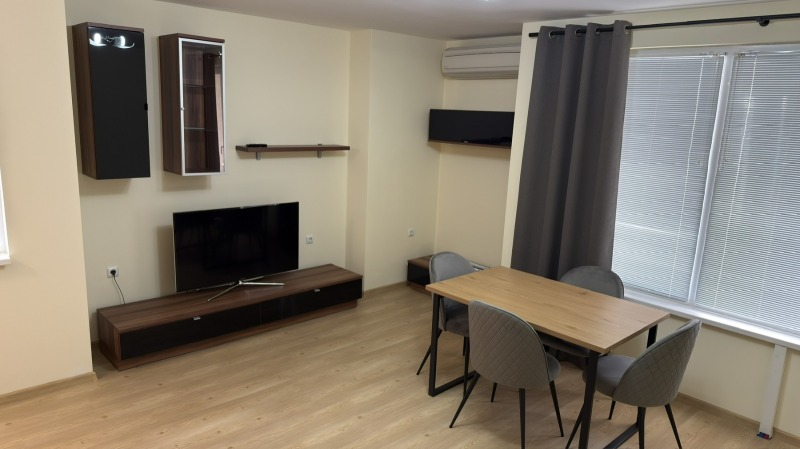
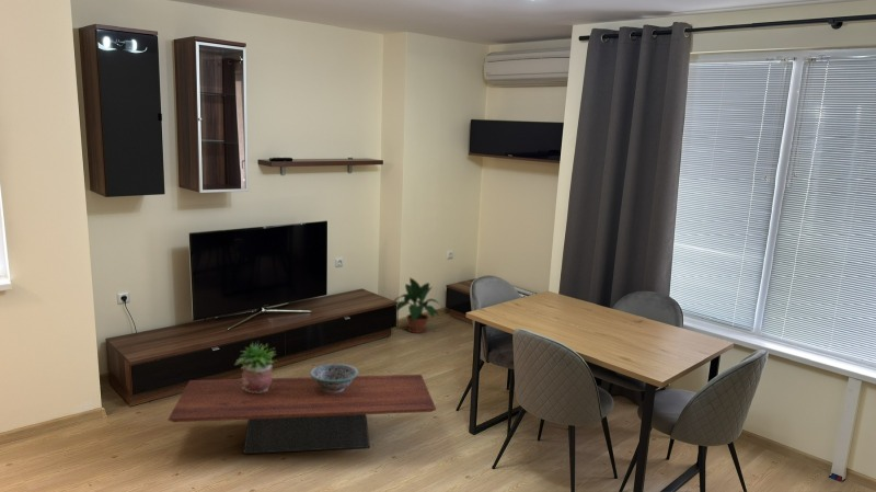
+ potted plant (416, 301)
+ coffee table (308, 417)
+ decorative bowl (334, 379)
+ potted plant (258, 366)
